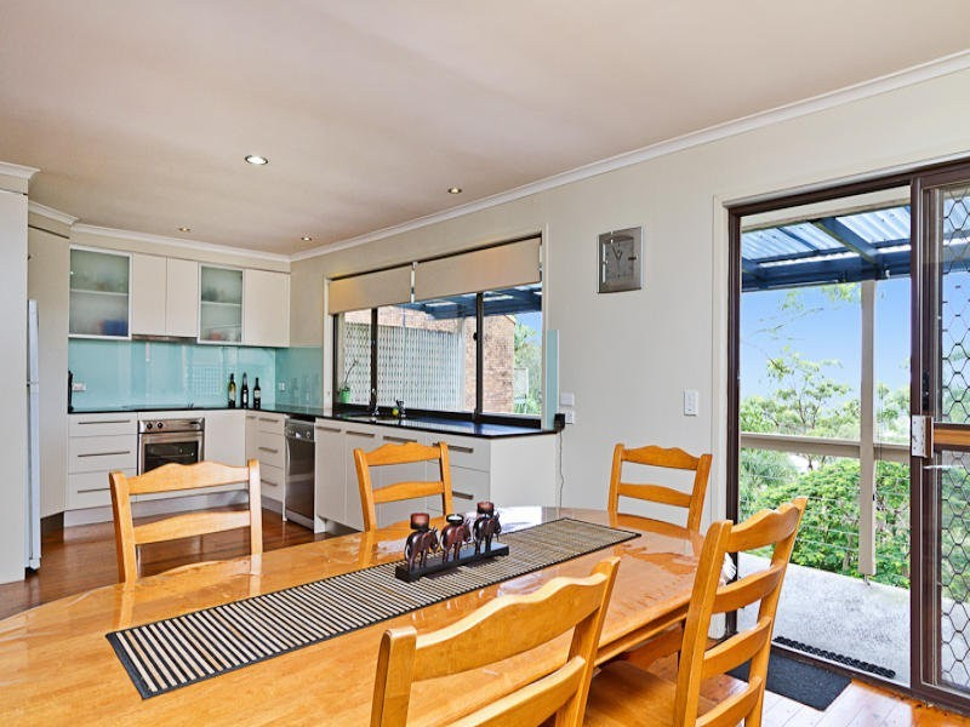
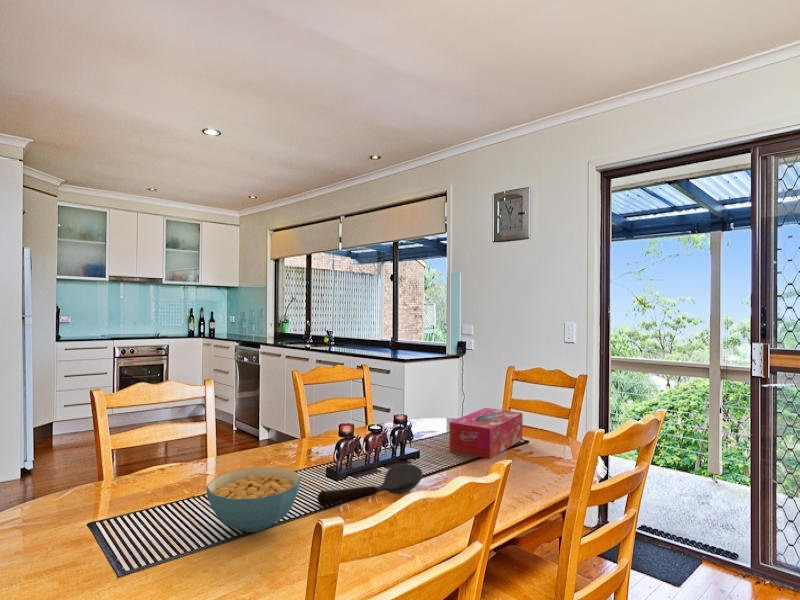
+ cereal bowl (254, 503)
+ tissue box (487, 431)
+ spoon (372, 486)
